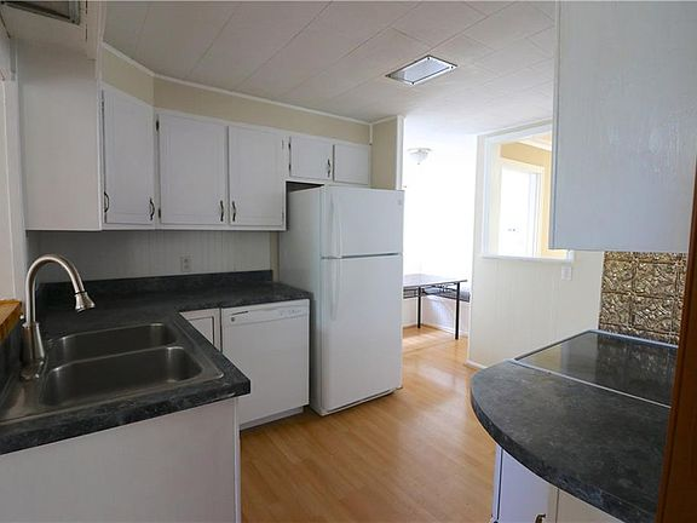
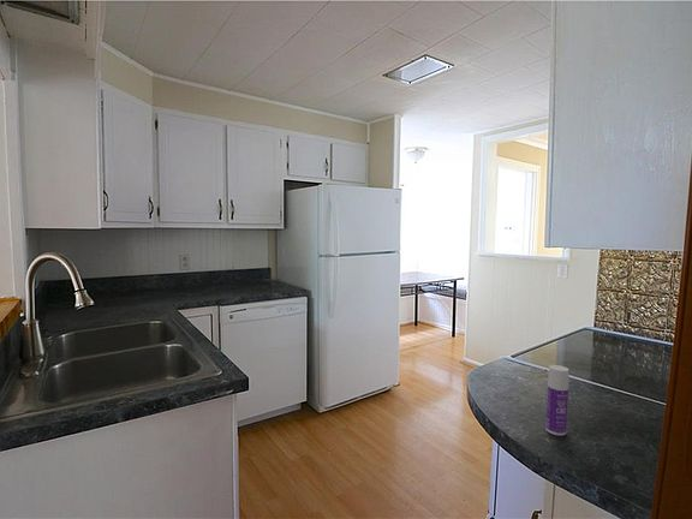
+ bottle (556, 399)
